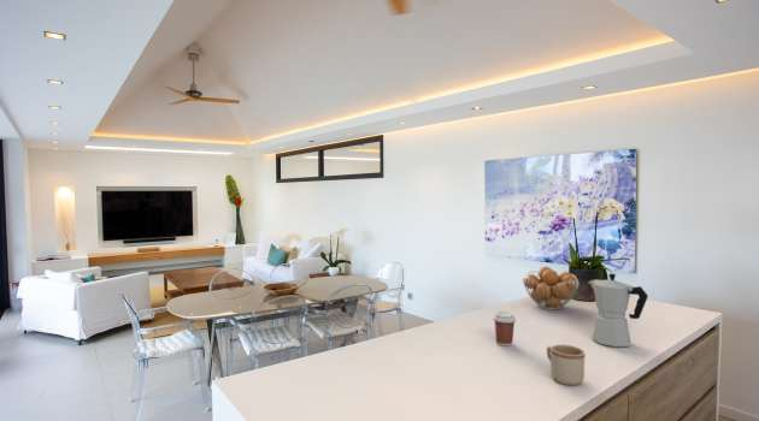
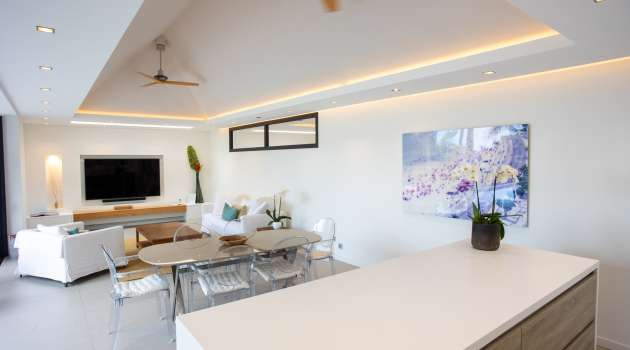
- coffee cup (504, 327)
- moka pot (616, 308)
- fruit basket (549, 286)
- mug (563, 362)
